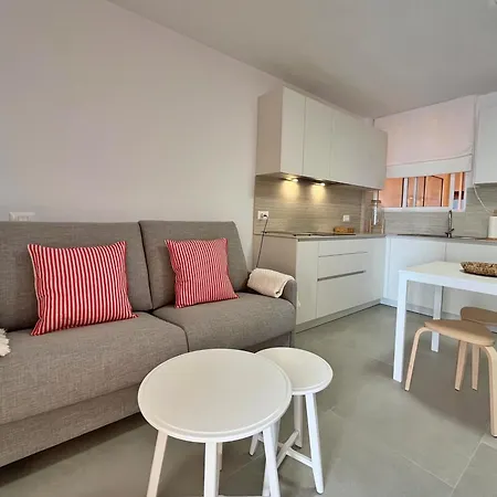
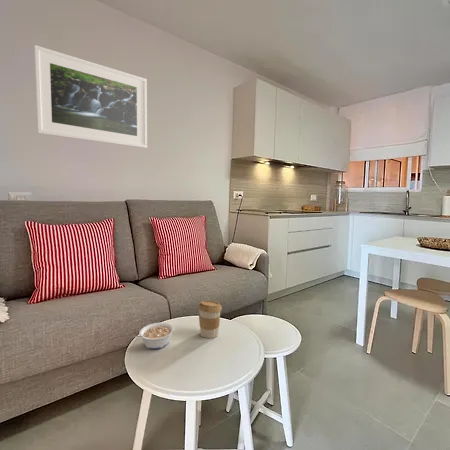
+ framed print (97, 103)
+ coffee cup (209, 318)
+ legume (156, 336)
